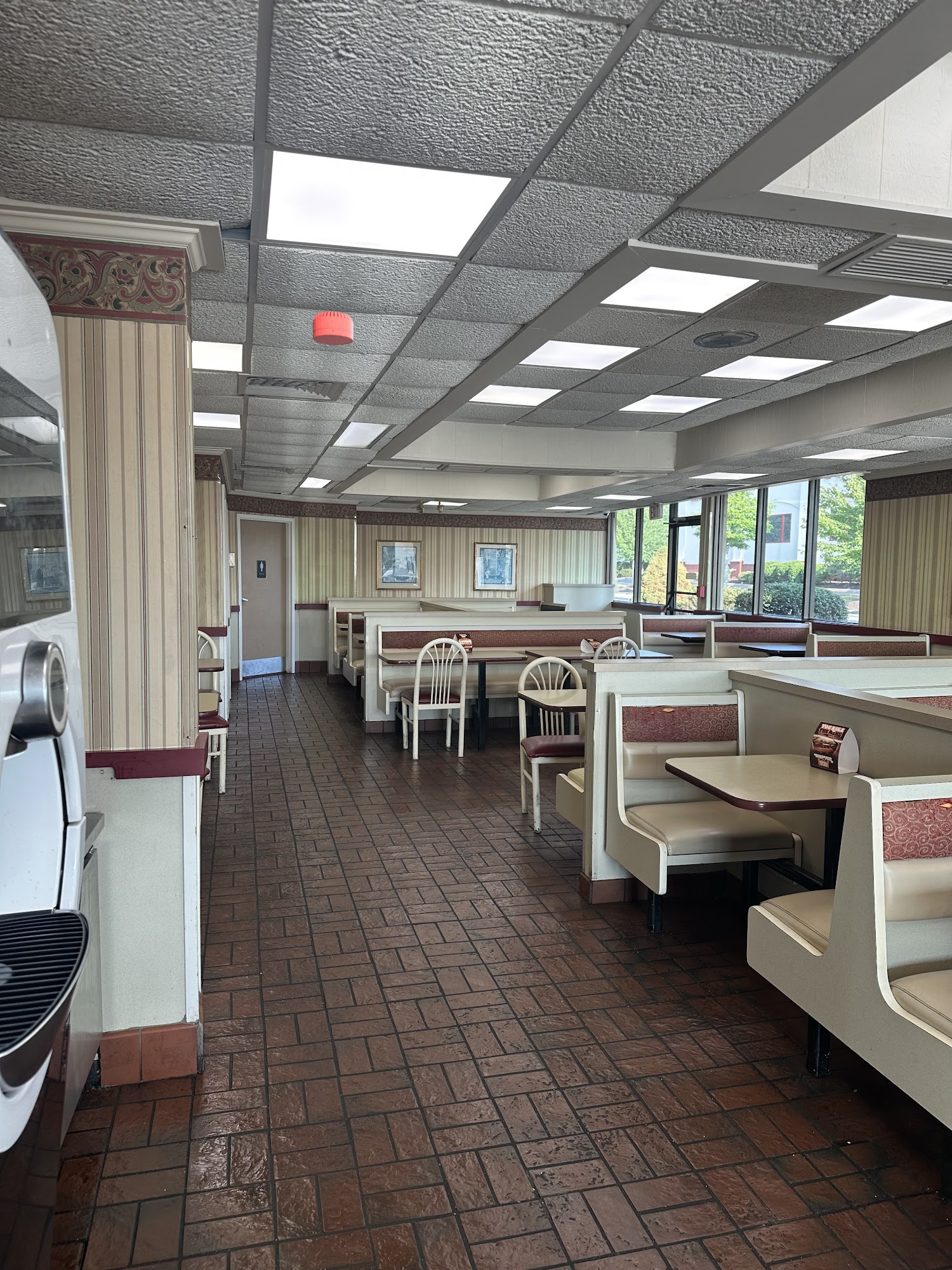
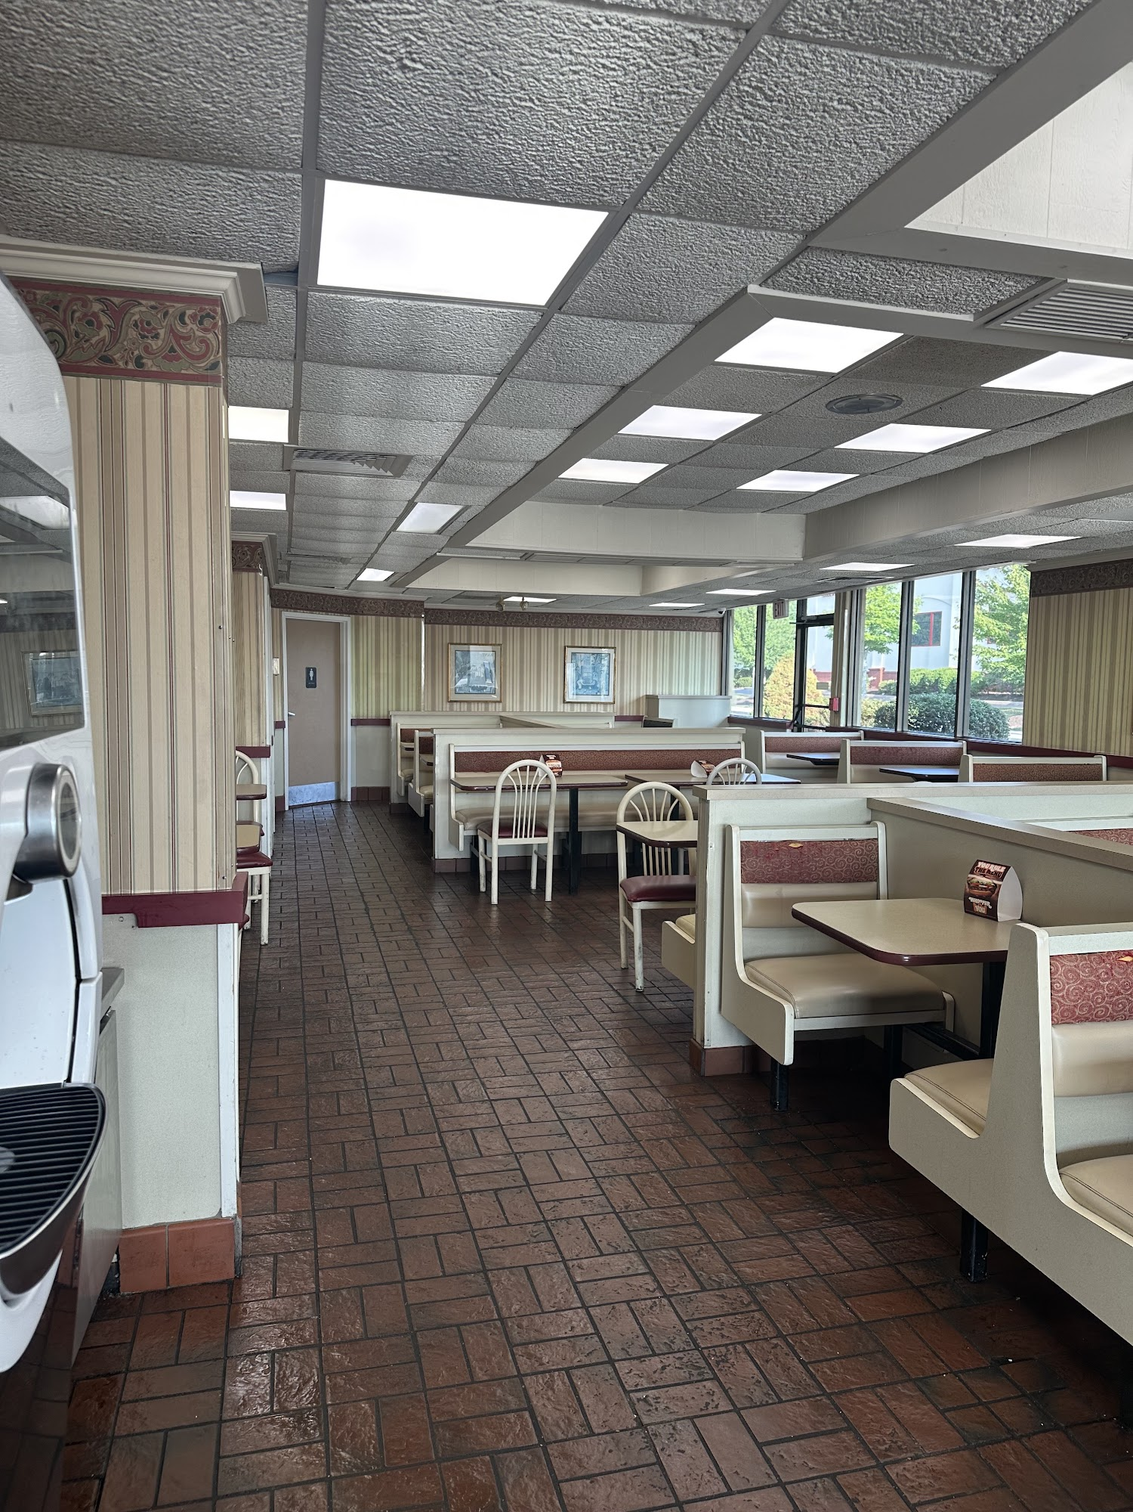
- smoke detector (333, 328)
